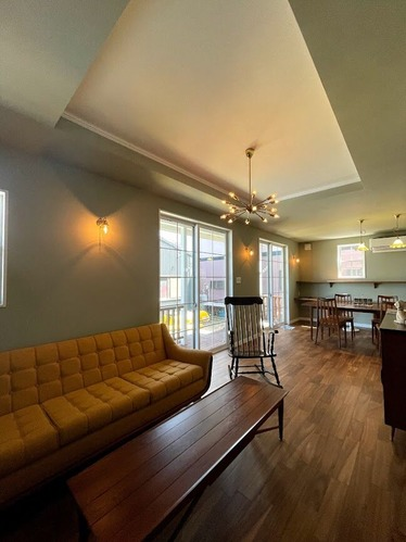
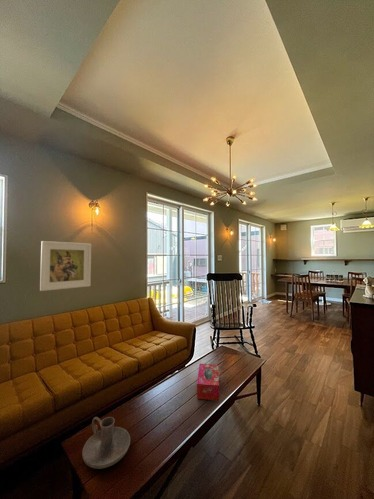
+ candle holder (104, 434)
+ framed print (67, 265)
+ tissue box (208, 380)
